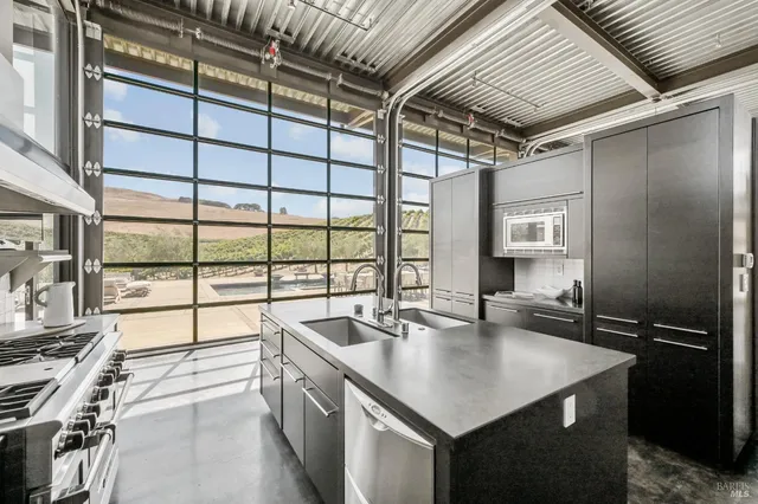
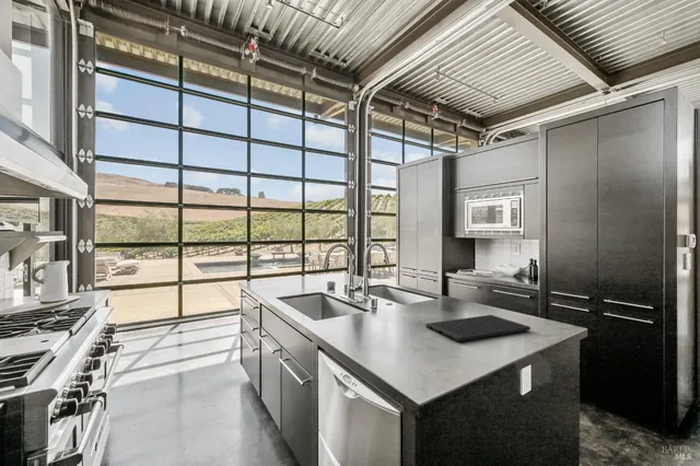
+ cutting board (477, 326)
